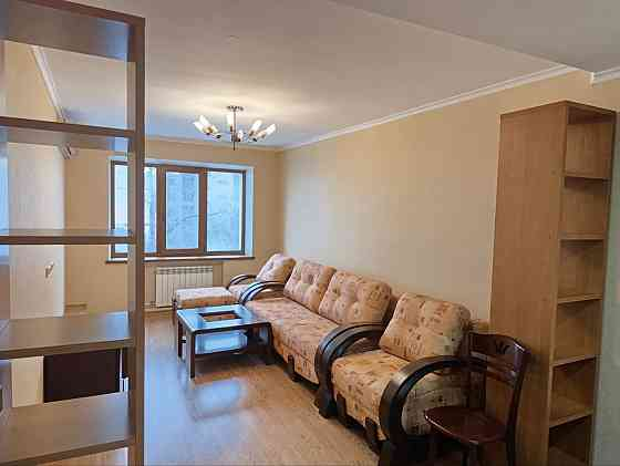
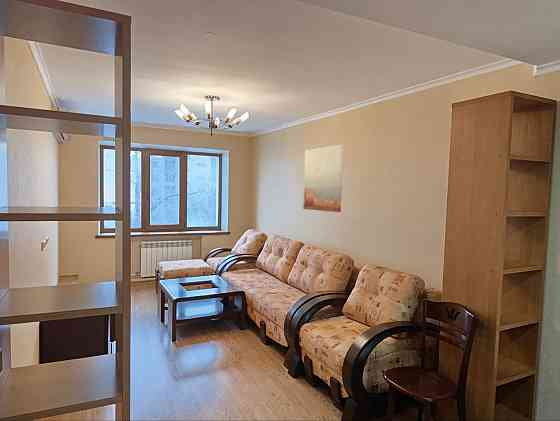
+ wall art (321, 179)
